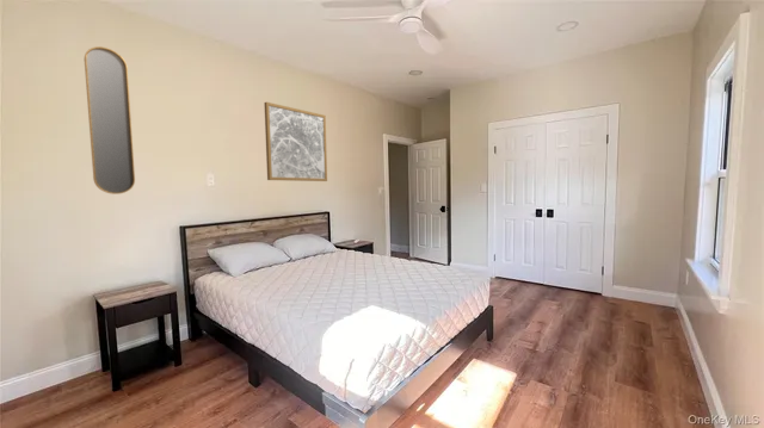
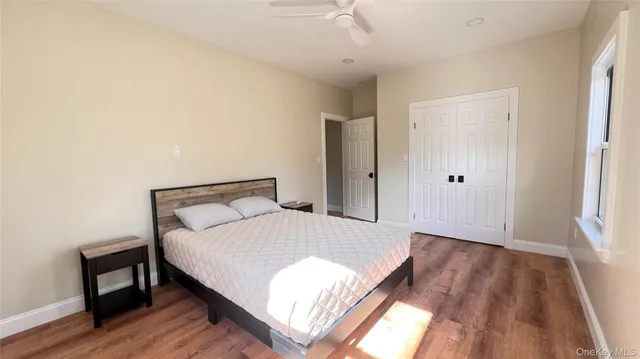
- home mirror (110, 122)
- wall art (298, 144)
